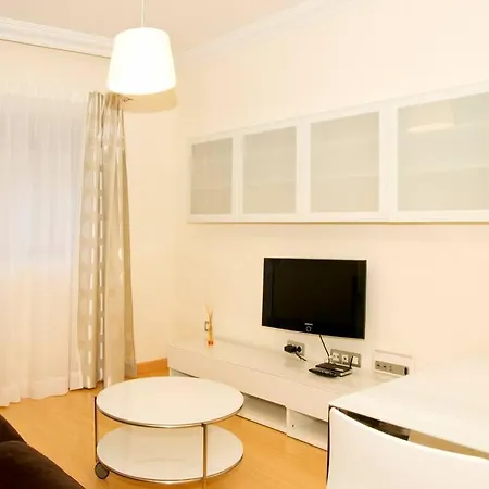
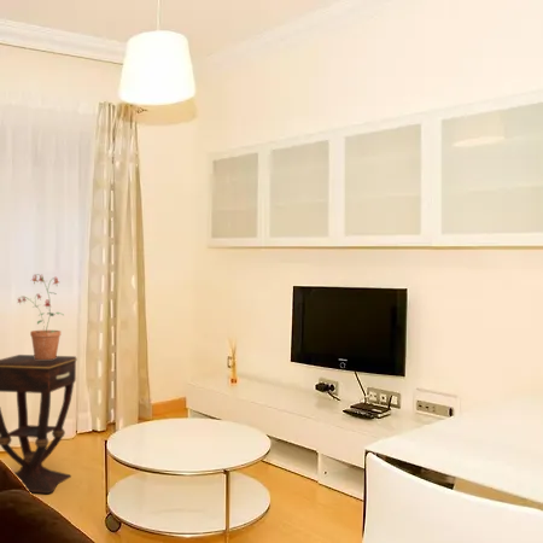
+ potted plant (41, 315)
+ side table (29, 425)
